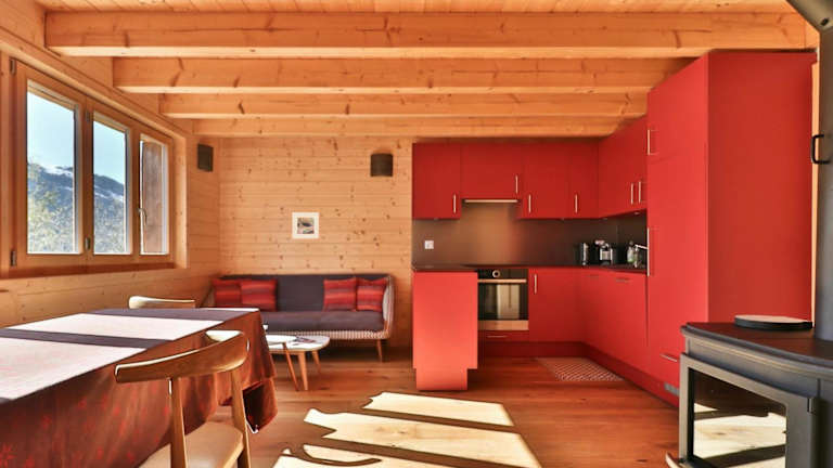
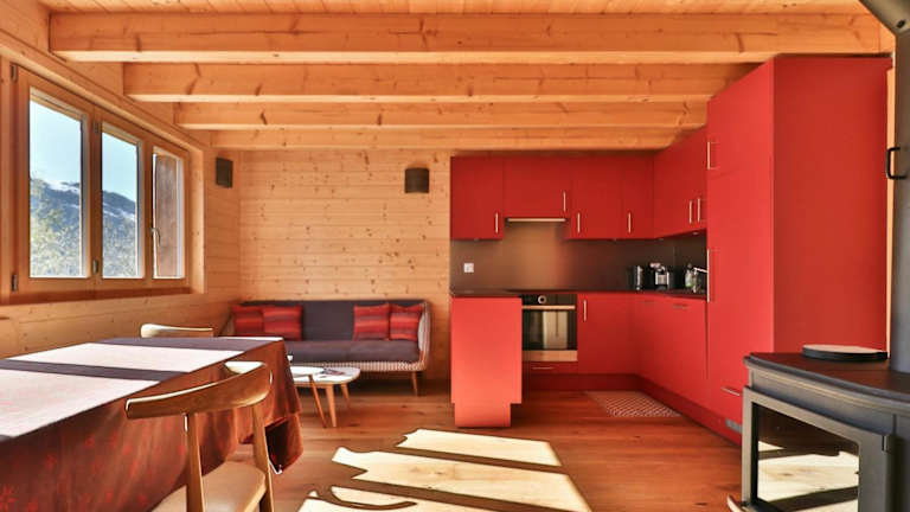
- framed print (306, 225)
